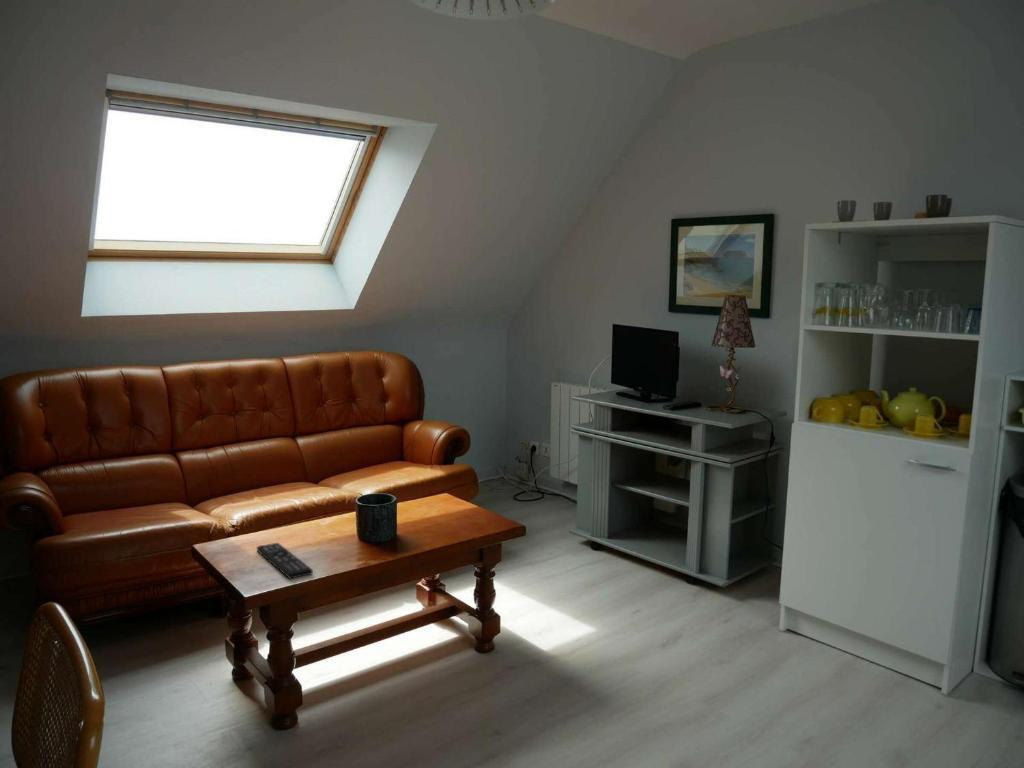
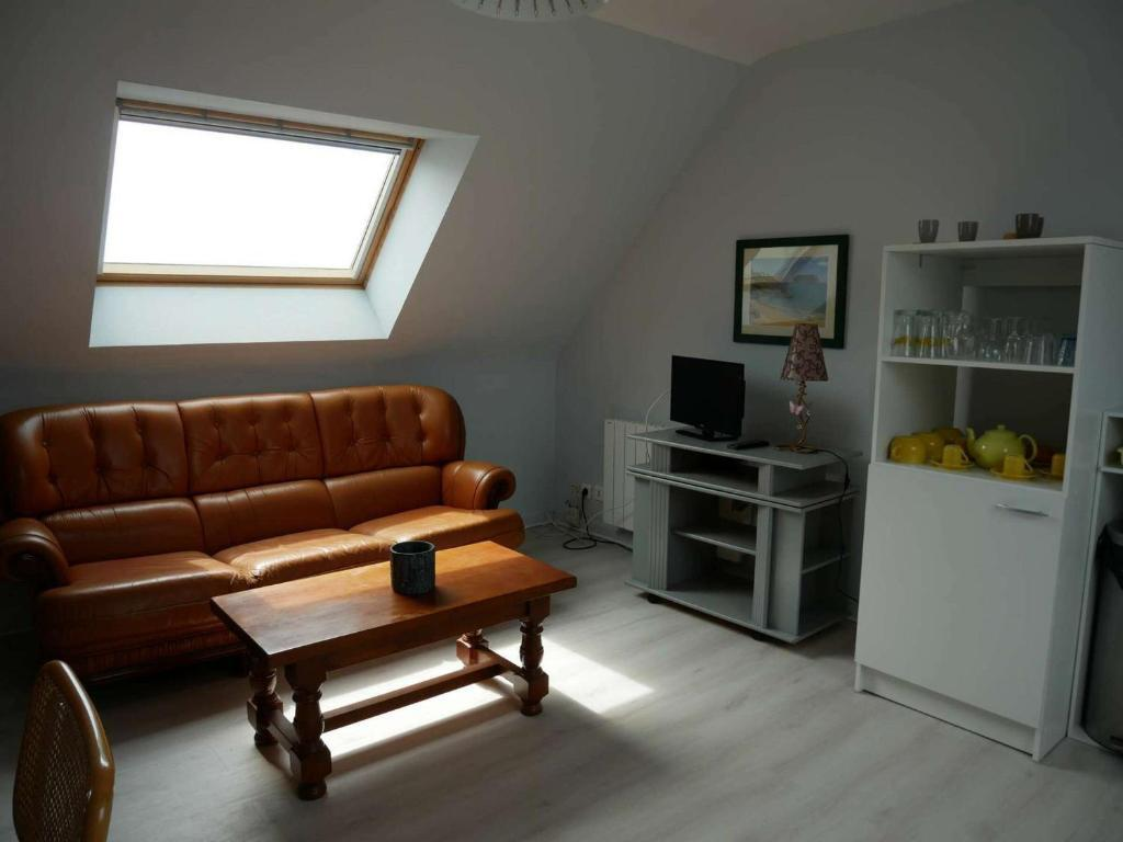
- remote control (283, 559)
